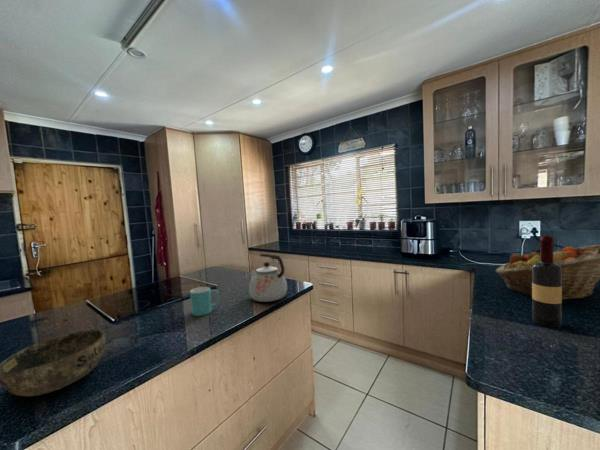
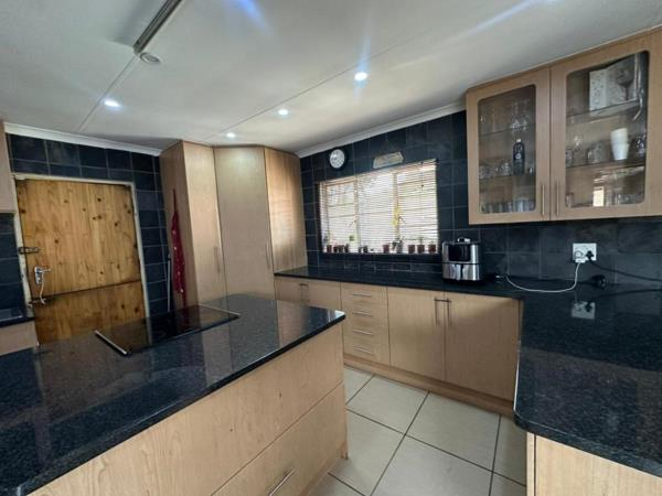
- fruit basket (554, 262)
- kettle (267, 276)
- bowl (58, 363)
- wine bottle (546, 279)
- mug (205, 299)
